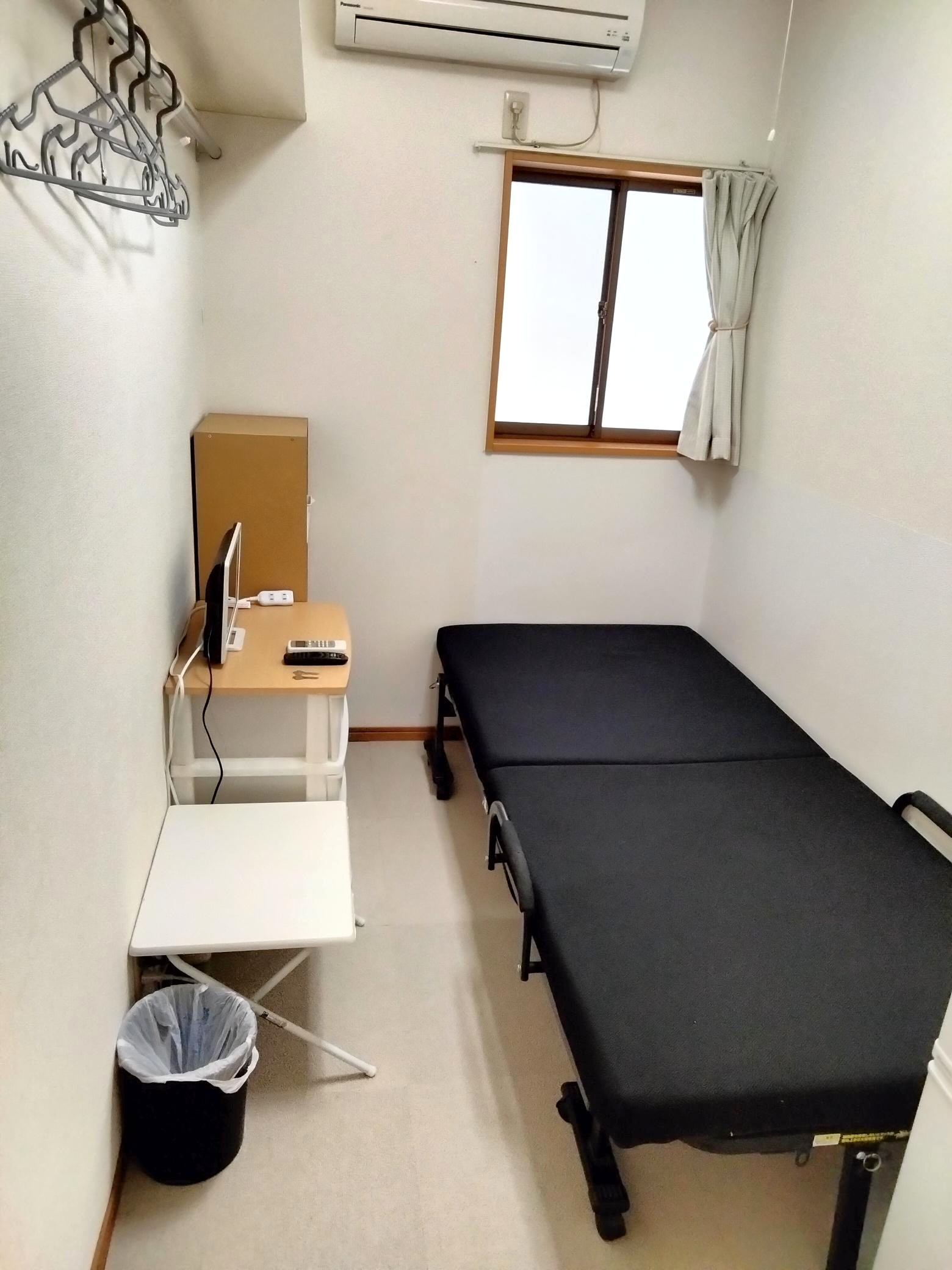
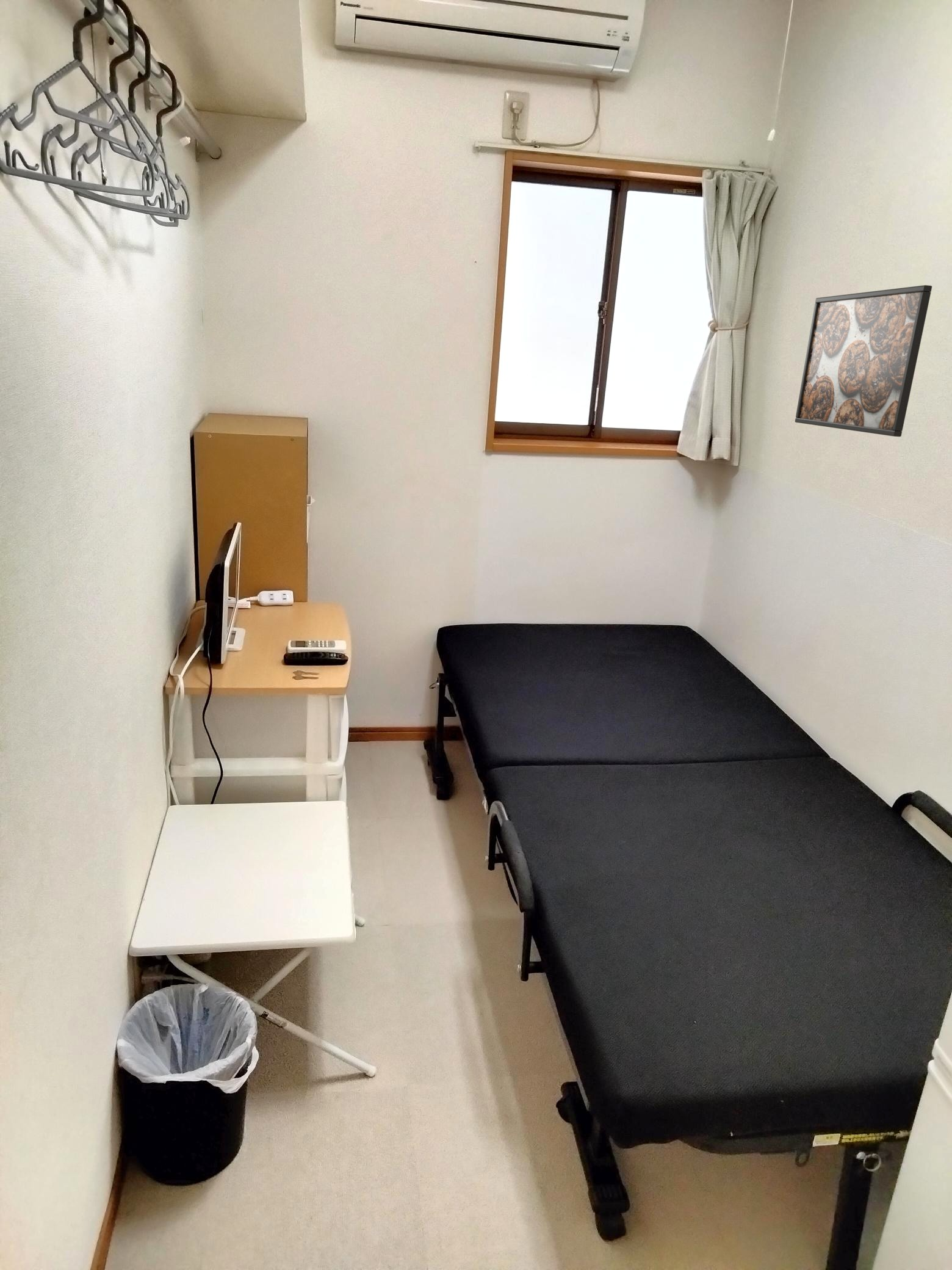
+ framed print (855, 362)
